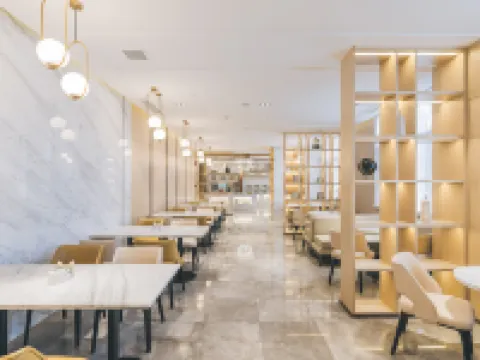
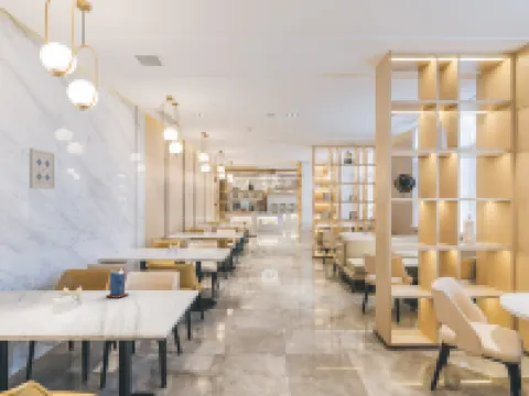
+ candle (117, 282)
+ wall art (42, 169)
